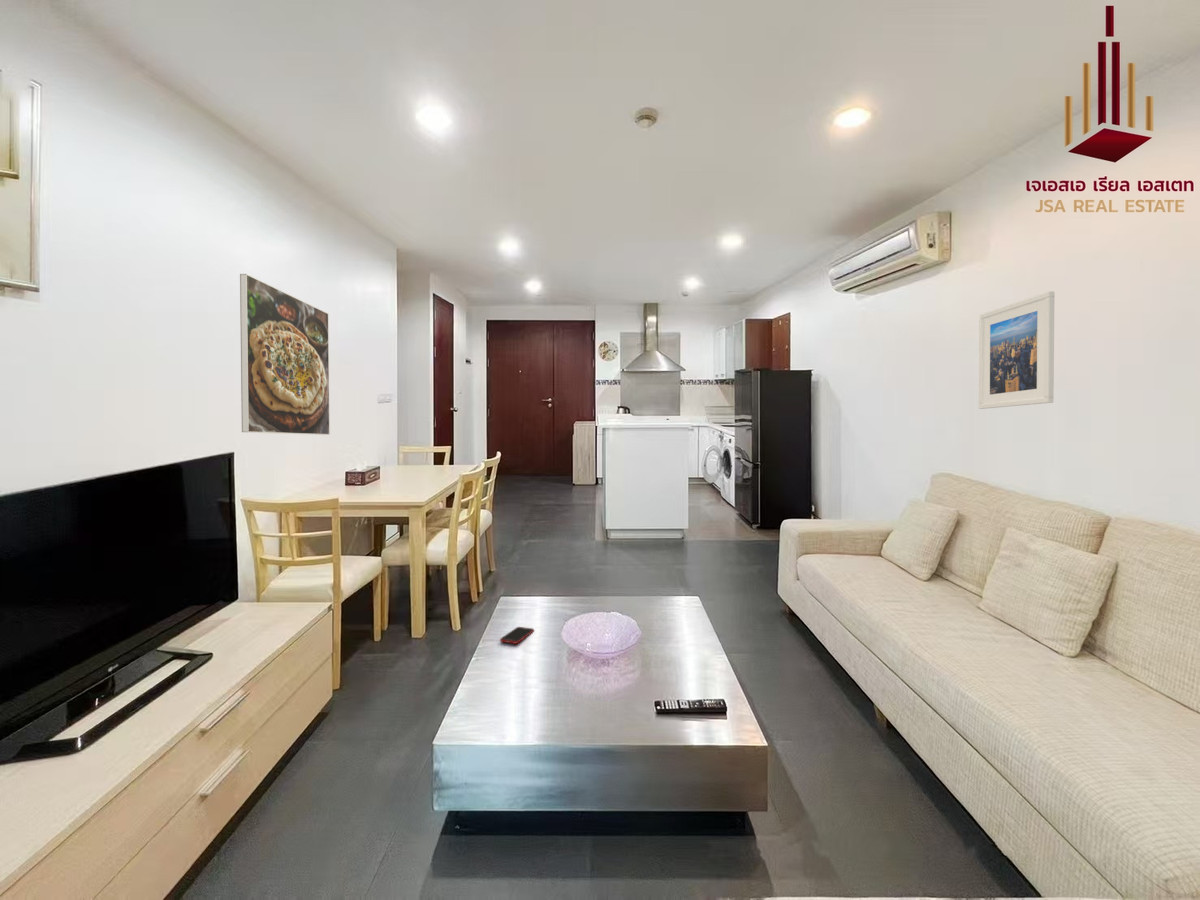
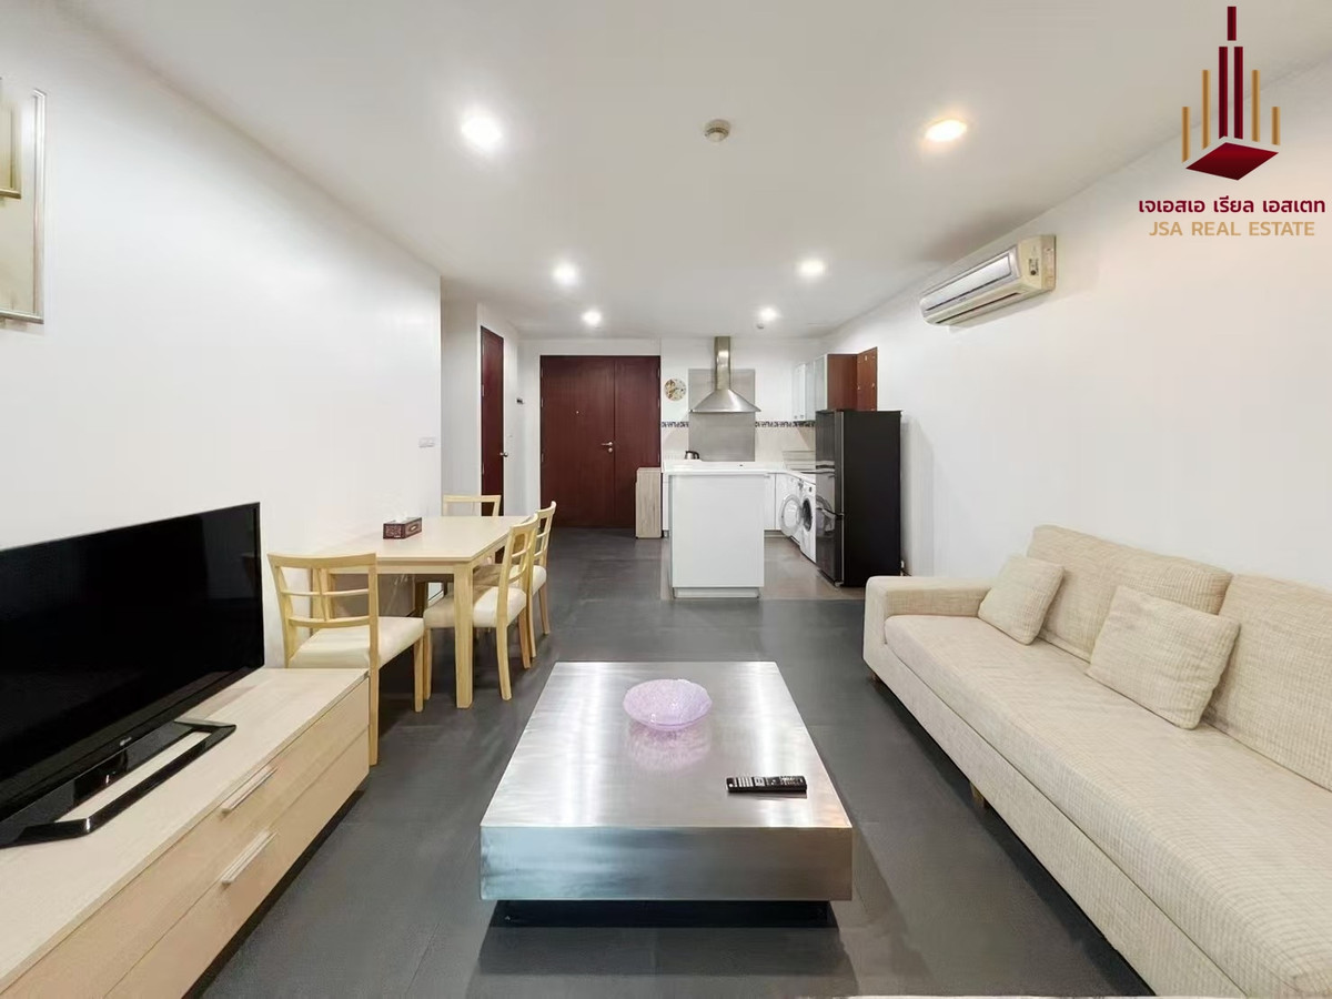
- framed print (1013, 355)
- cell phone (517, 635)
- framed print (290, 365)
